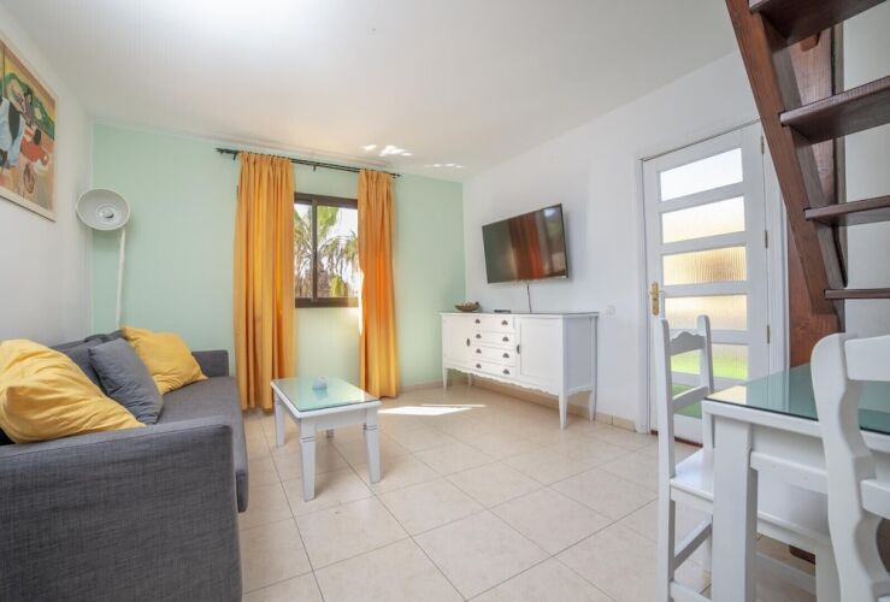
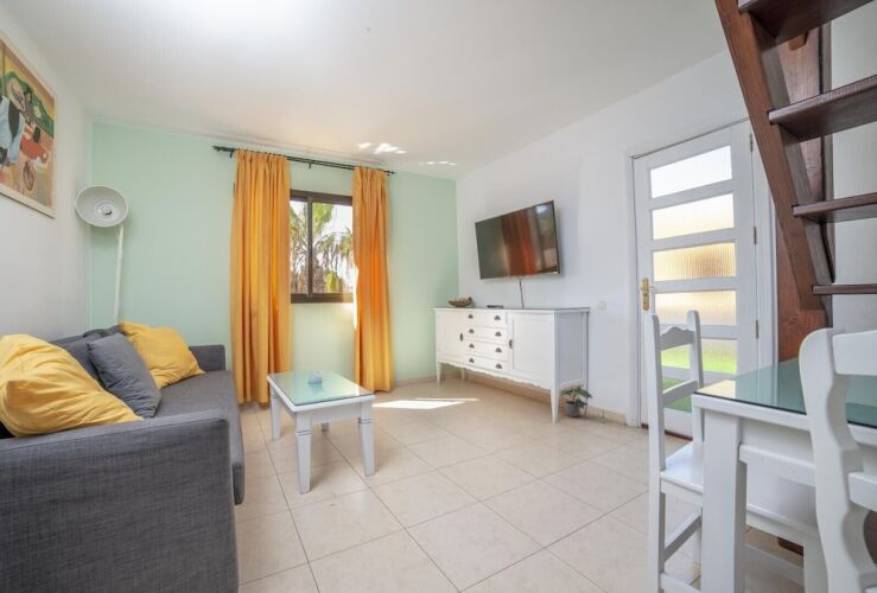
+ potted plant (576, 401)
